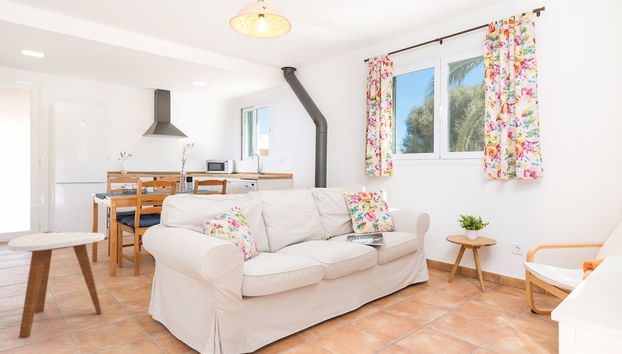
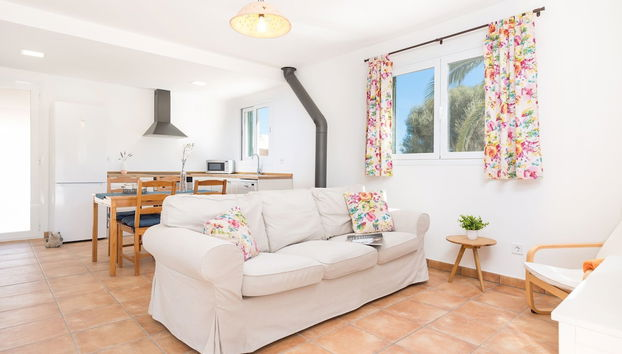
- side table (47, 279)
